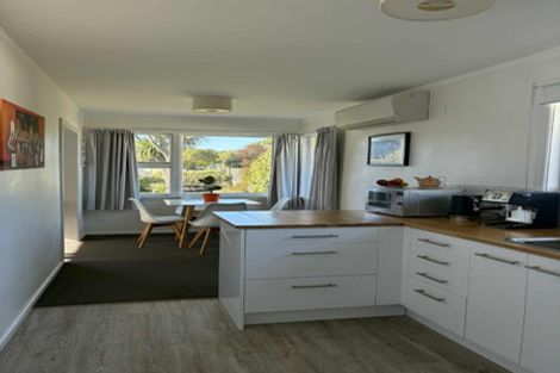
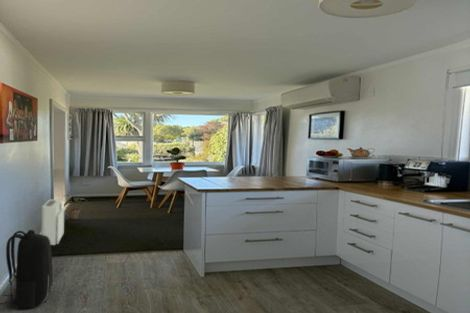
+ backpack (26, 265)
+ potted plant (74, 206)
+ air purifier (53, 220)
